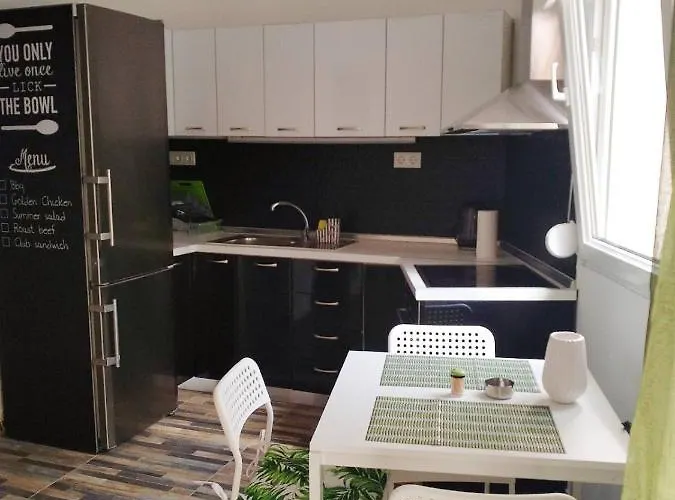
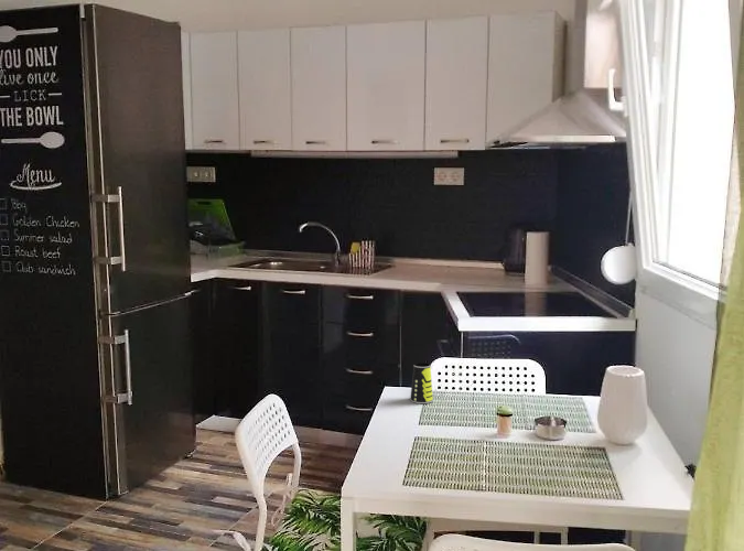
+ cup (421, 382)
